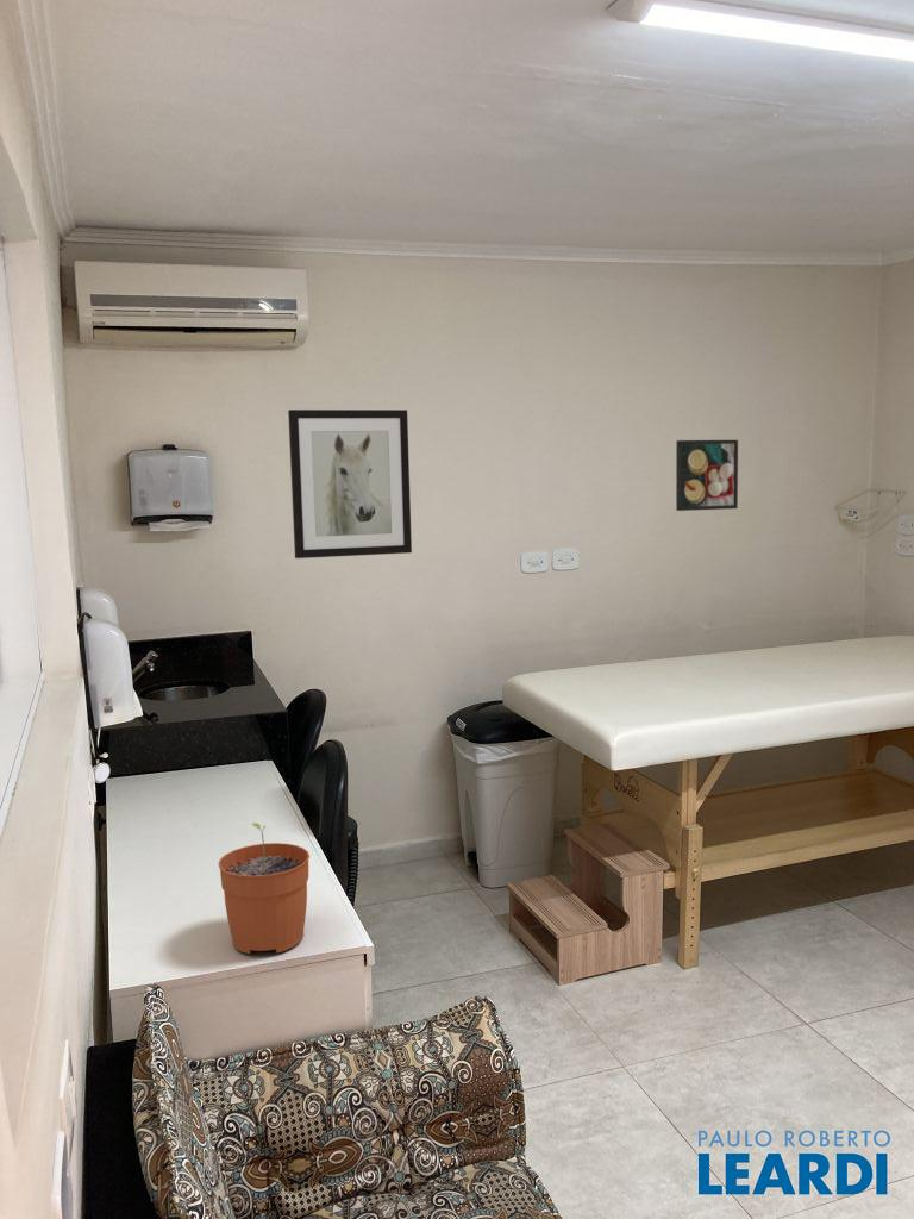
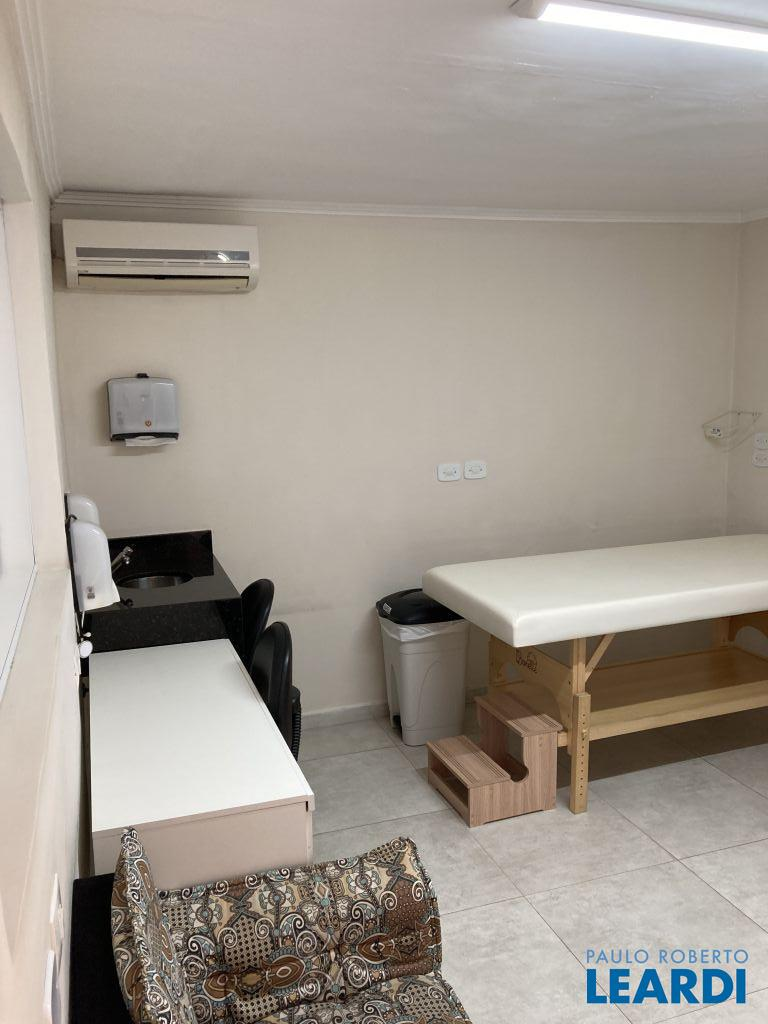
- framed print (707, 475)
- wall art (351, 483)
- plant pot (264, 879)
